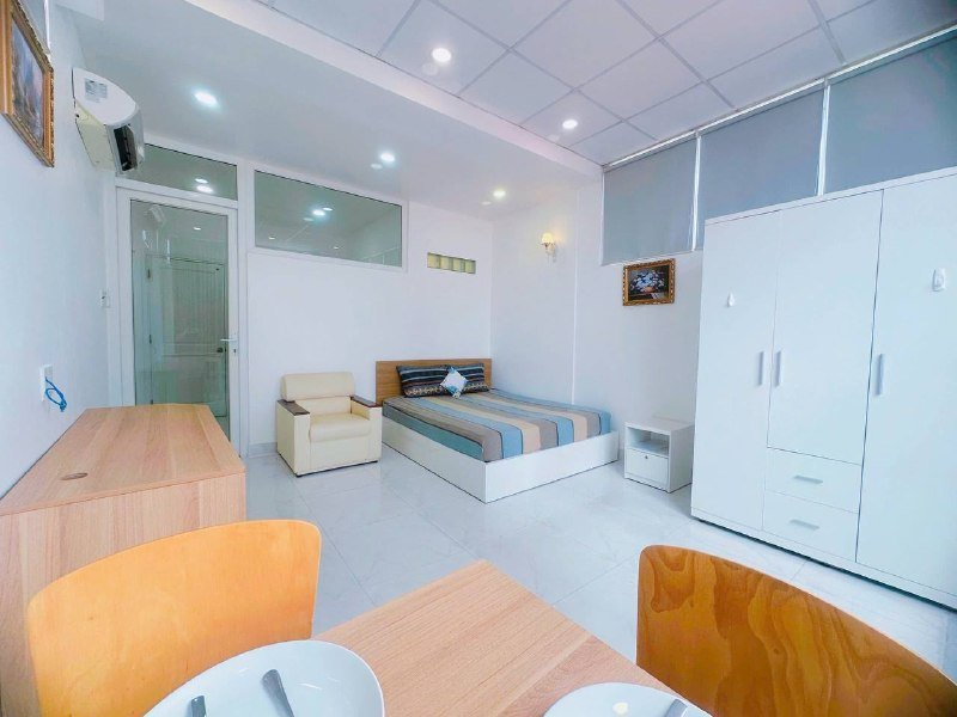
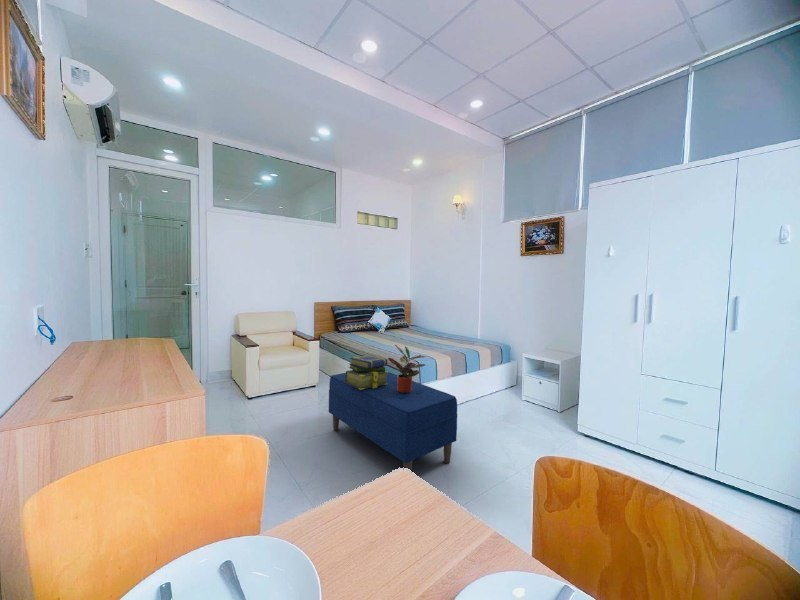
+ stack of books (367, 370)
+ bench (387, 414)
+ potted plant (409, 368)
